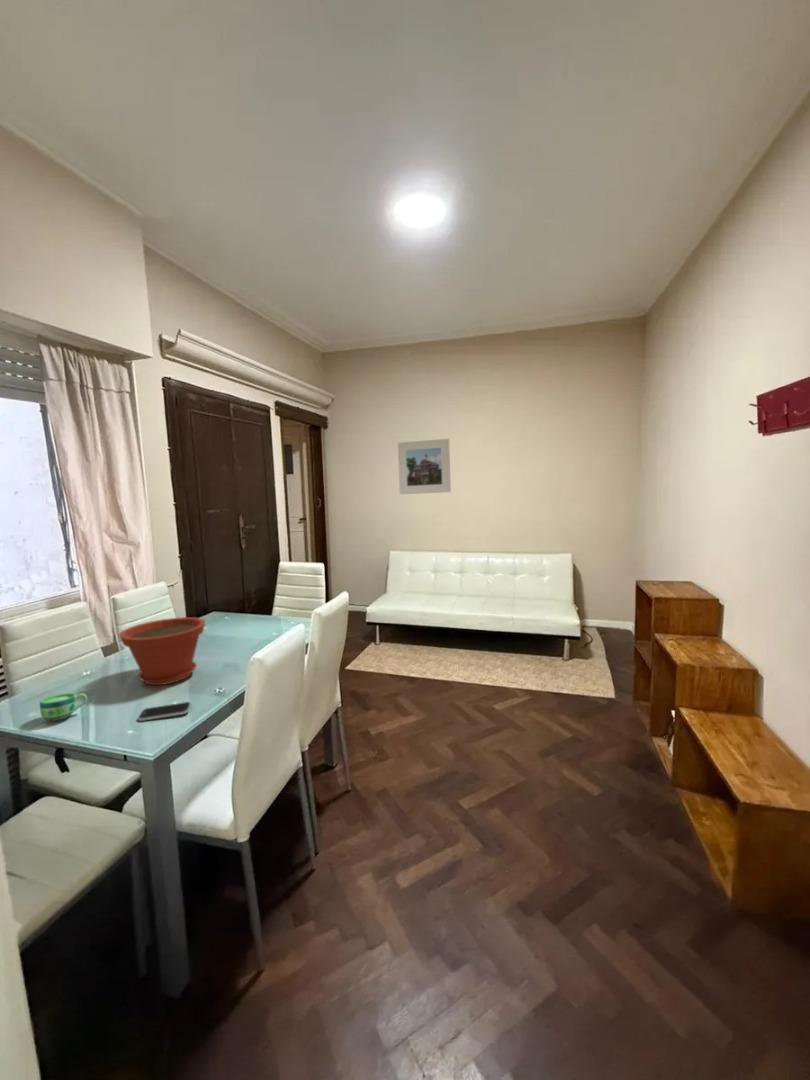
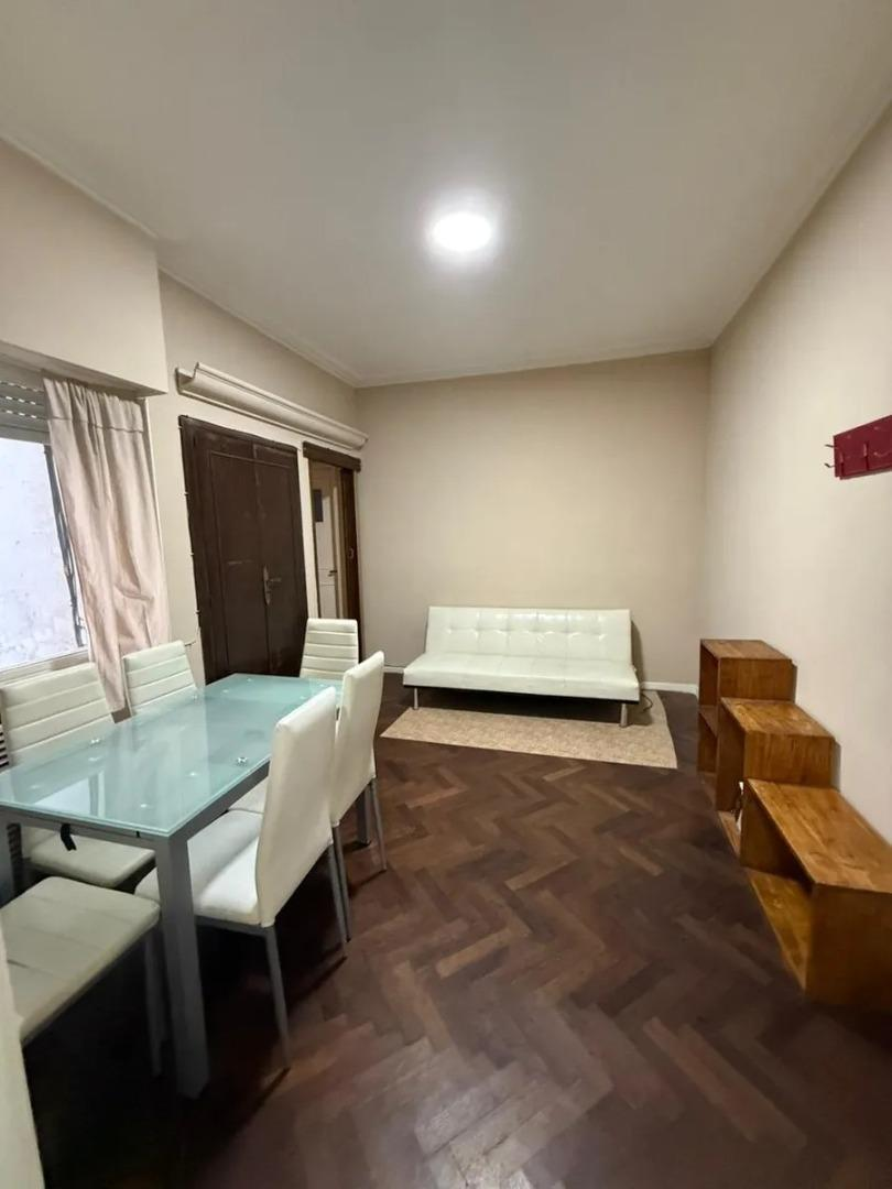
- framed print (424, 467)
- plant pot (166, 652)
- cup (64, 705)
- smartphone (165, 711)
